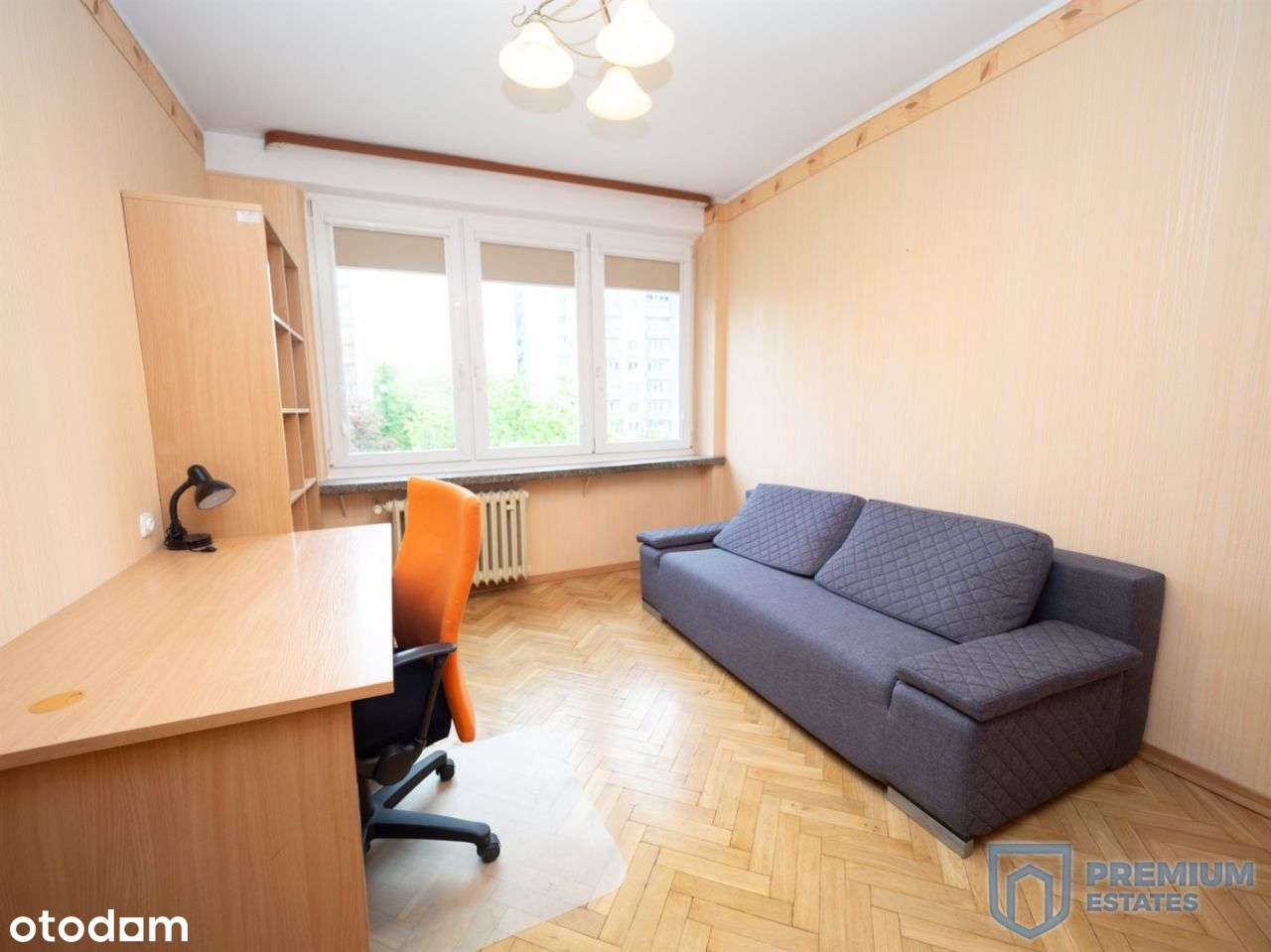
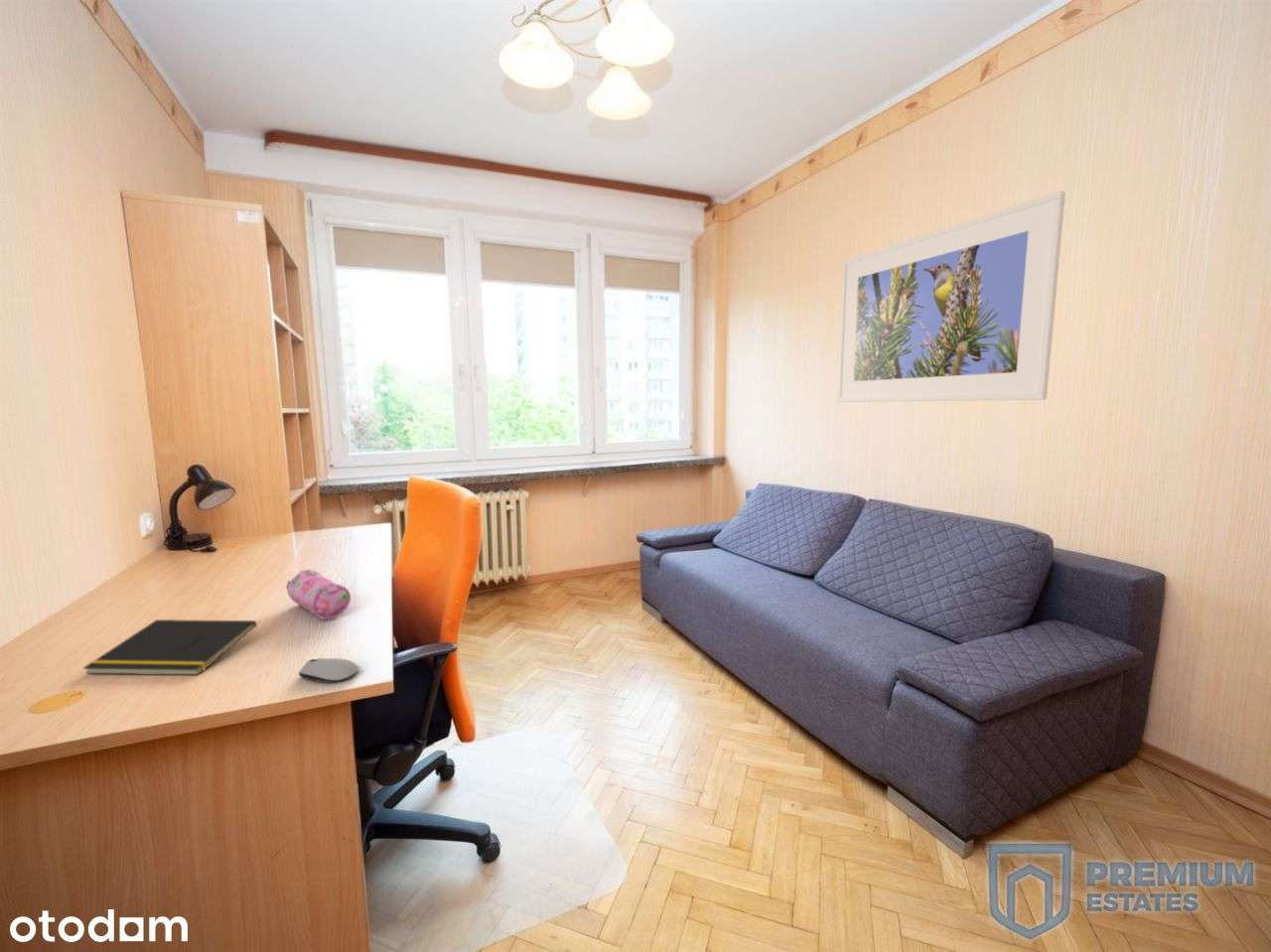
+ notepad (176, 645)
+ pencil case (317, 593)
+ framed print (926, 318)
+ computer mouse (329, 667)
